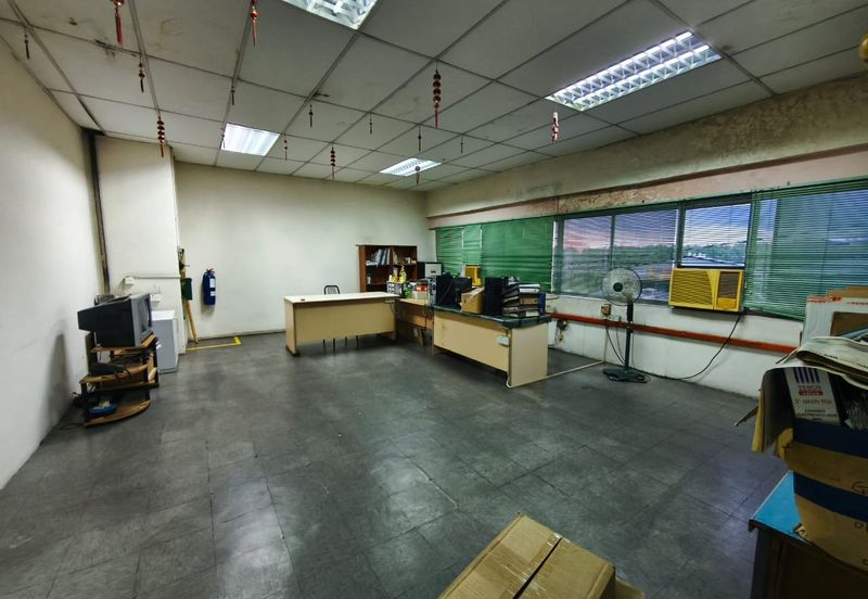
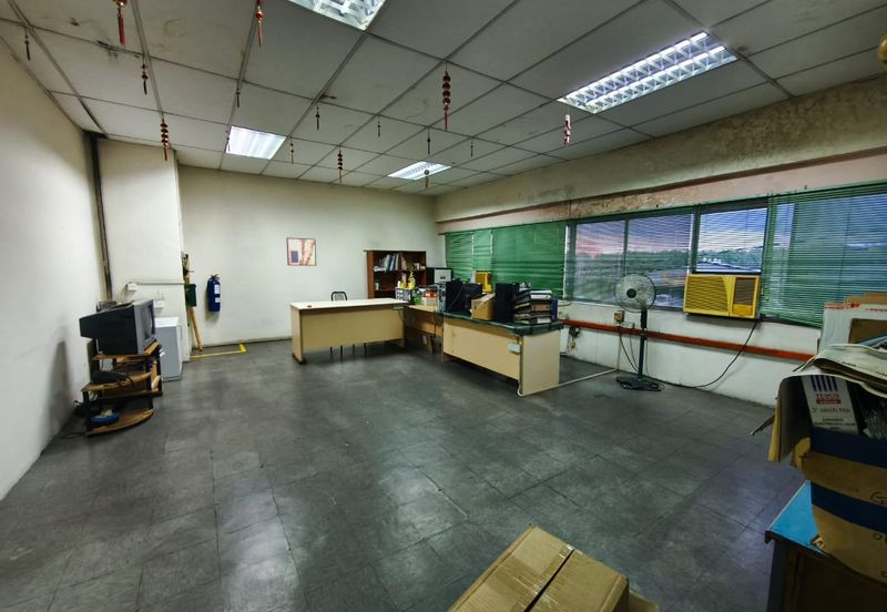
+ wall art (302, 252)
